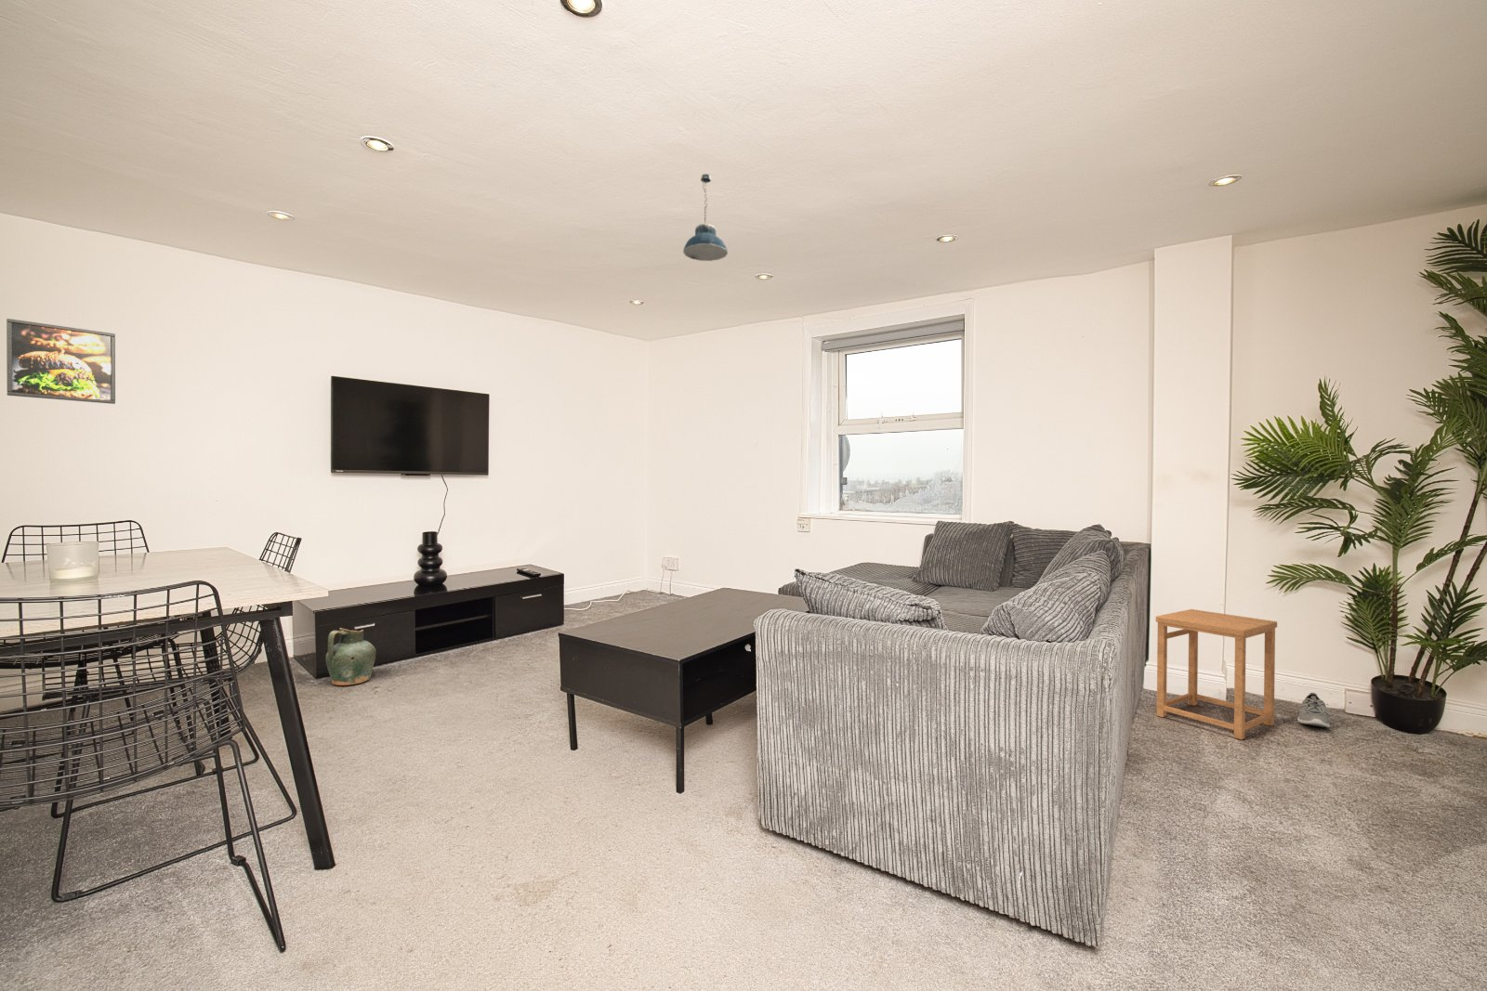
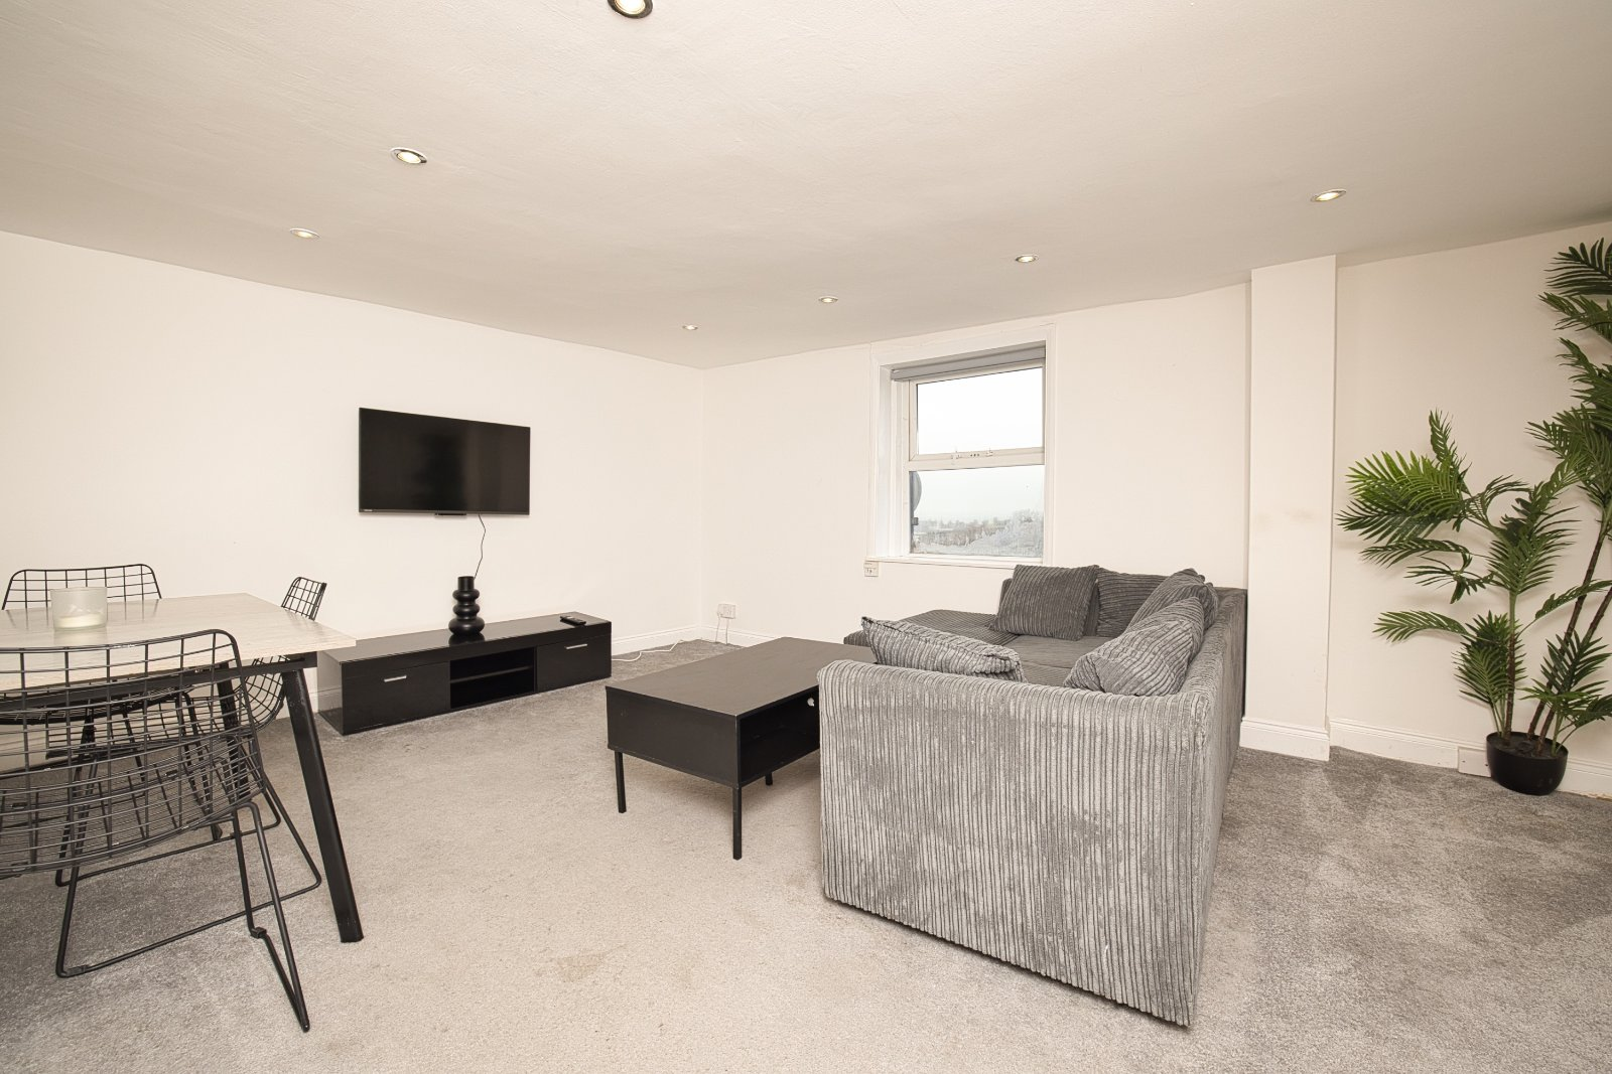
- sneaker (1311, 709)
- ceramic jug (351, 654)
- side table (1197, 669)
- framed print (63, 363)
- pendant light (706, 215)
